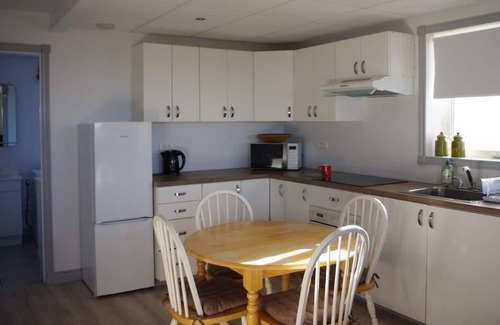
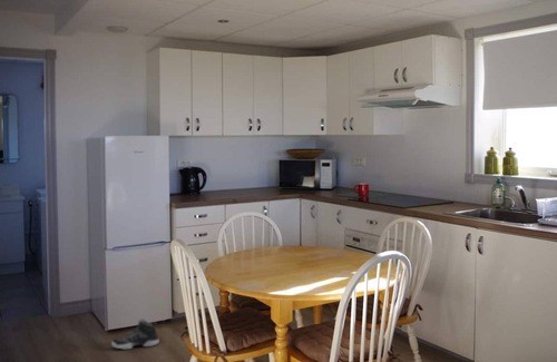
+ sneaker (135, 333)
